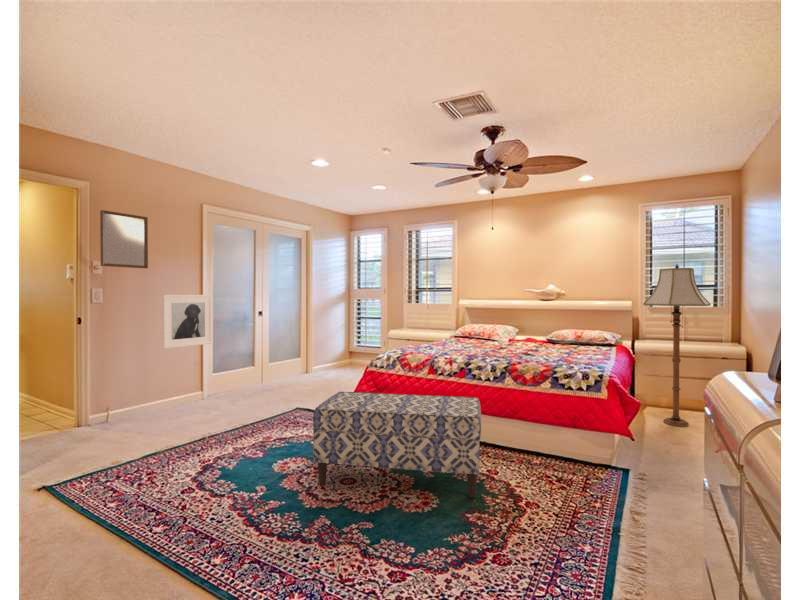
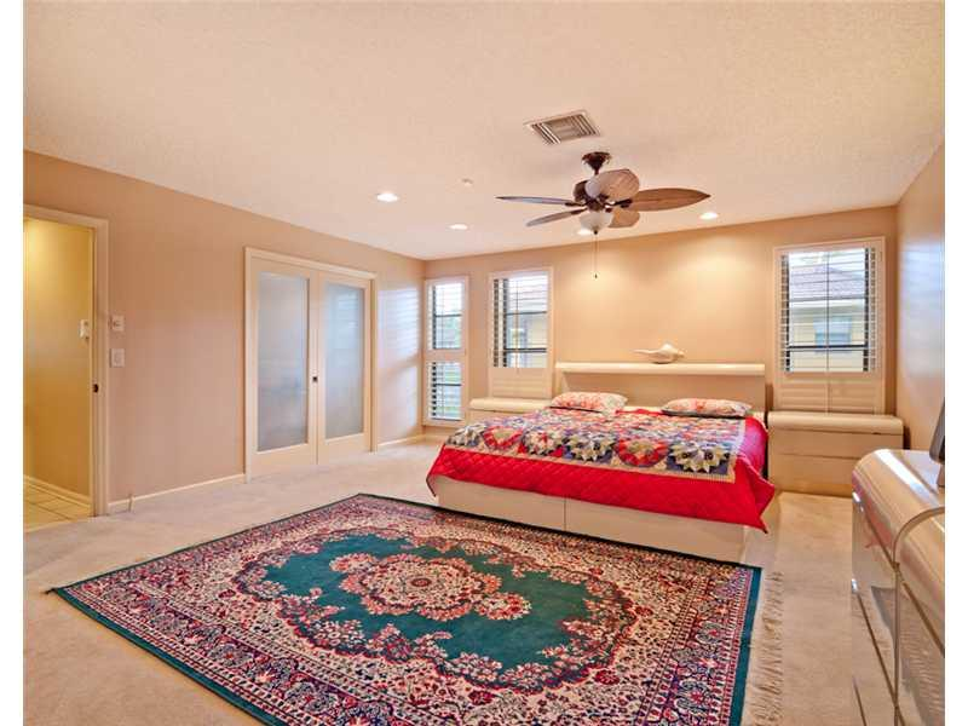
- bench (400, 439)
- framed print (188, 320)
- home mirror (124, 240)
- floor lamp (676, 343)
